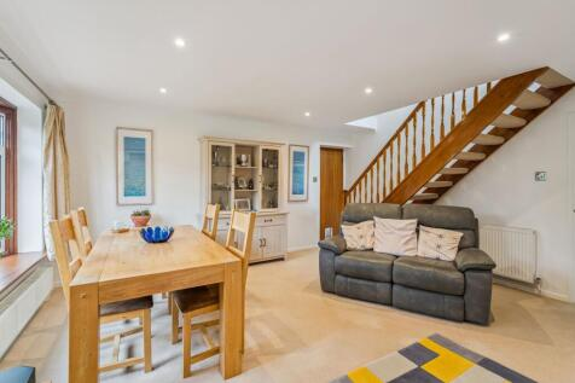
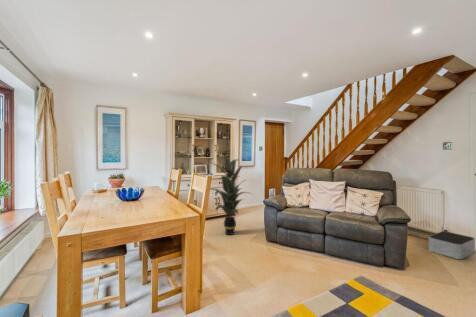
+ storage bin (451, 244)
+ indoor plant (226, 194)
